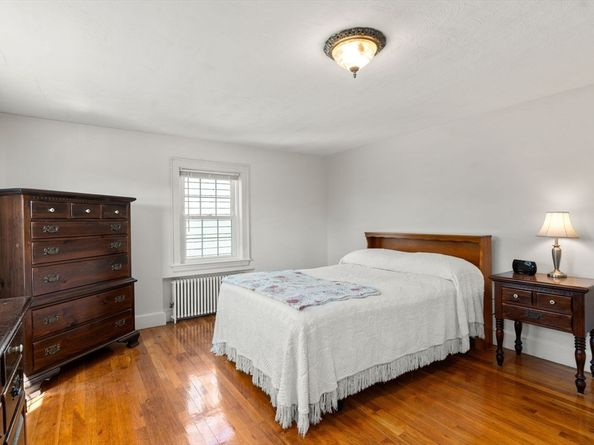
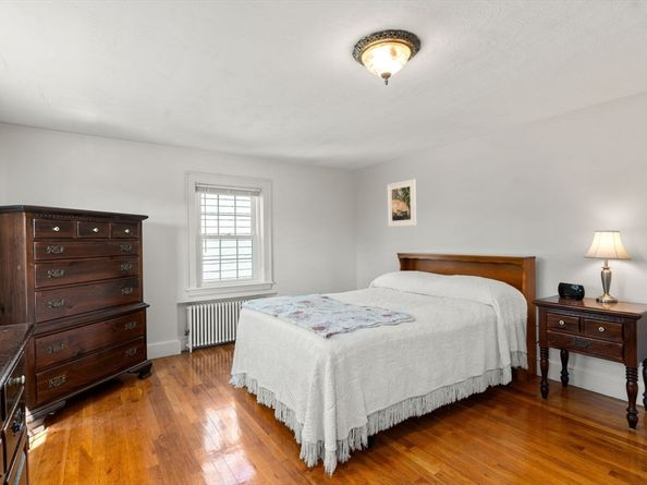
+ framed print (401, 204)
